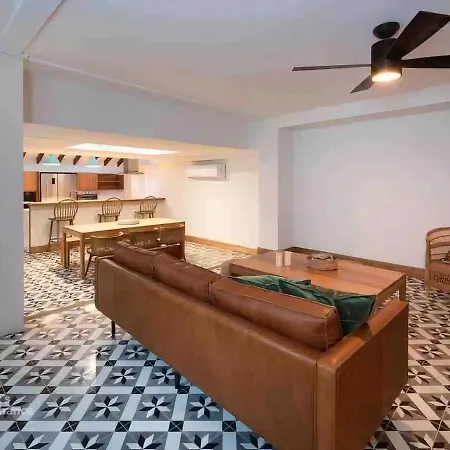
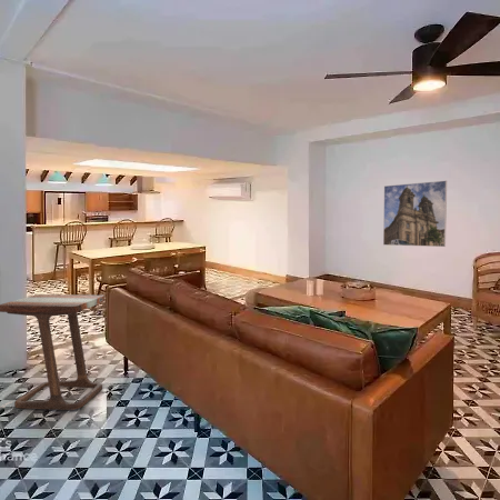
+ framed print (412, 214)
+ side table (52, 348)
